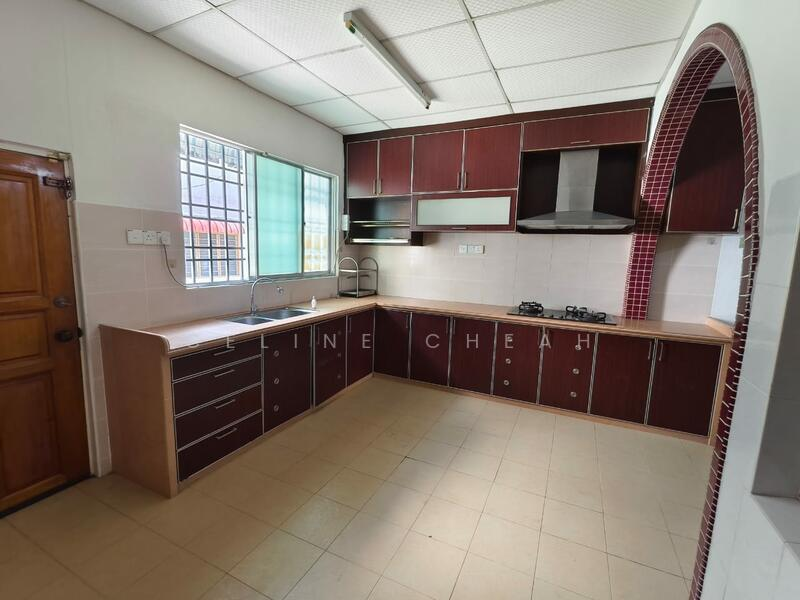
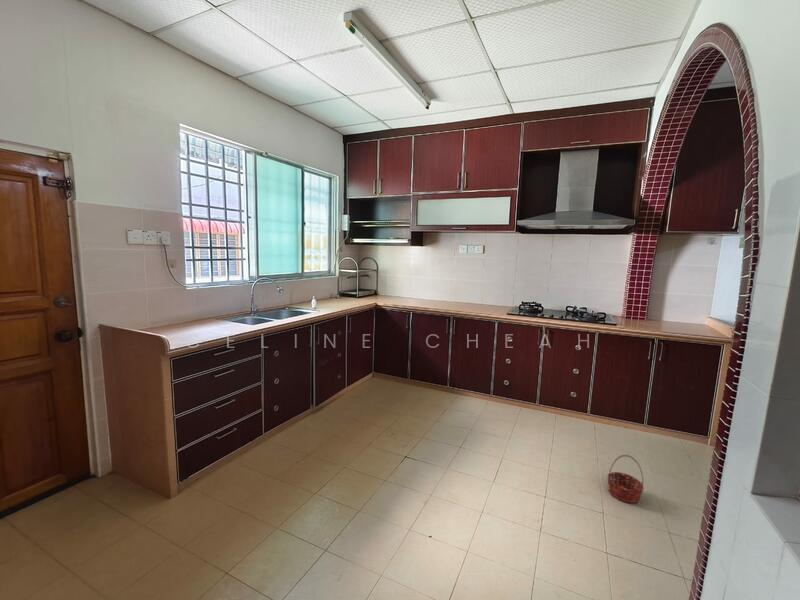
+ basket (625, 475)
